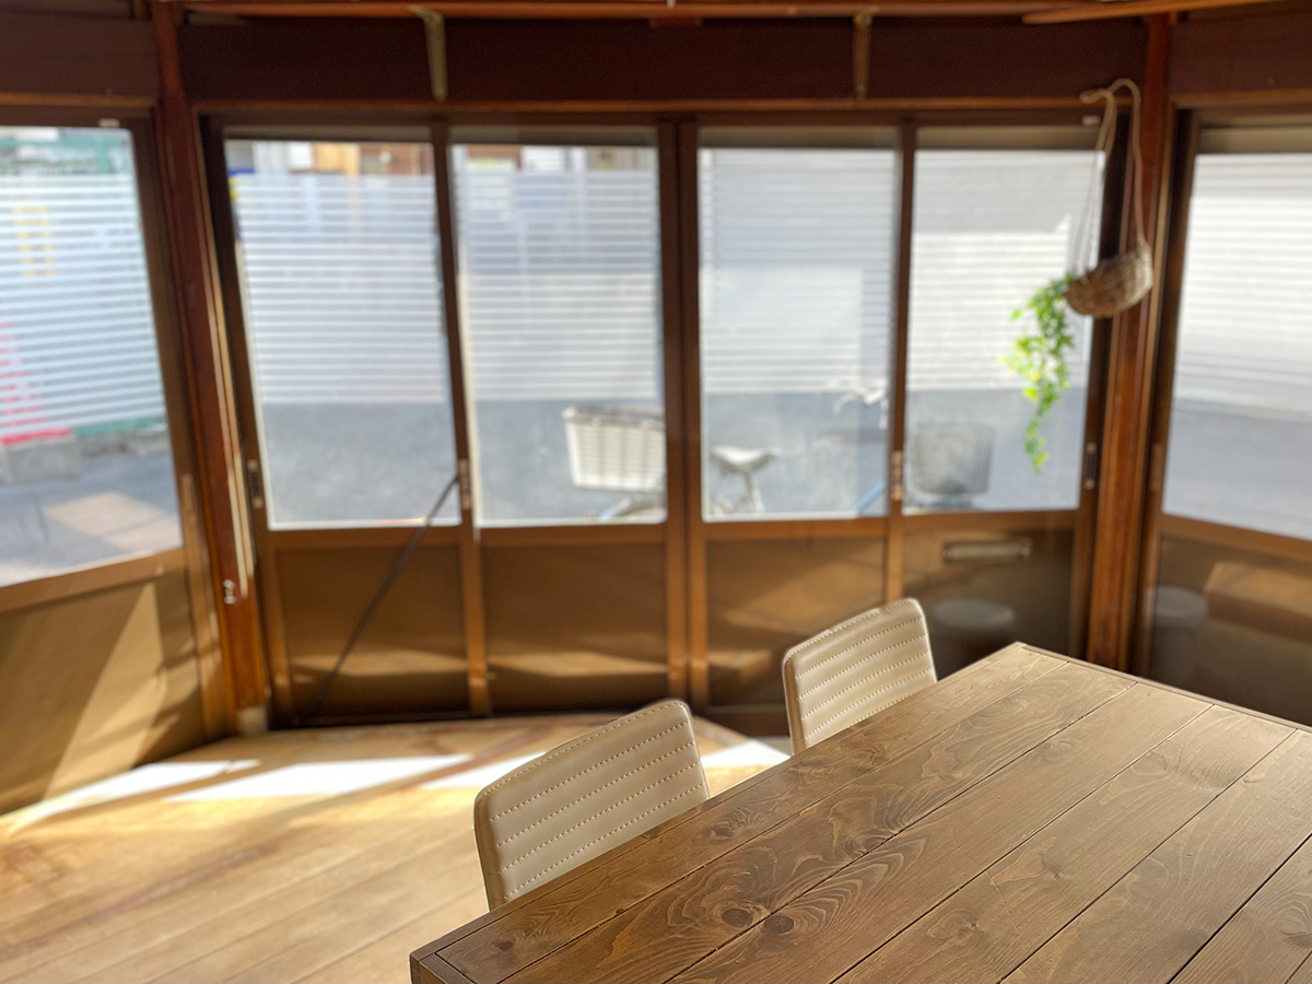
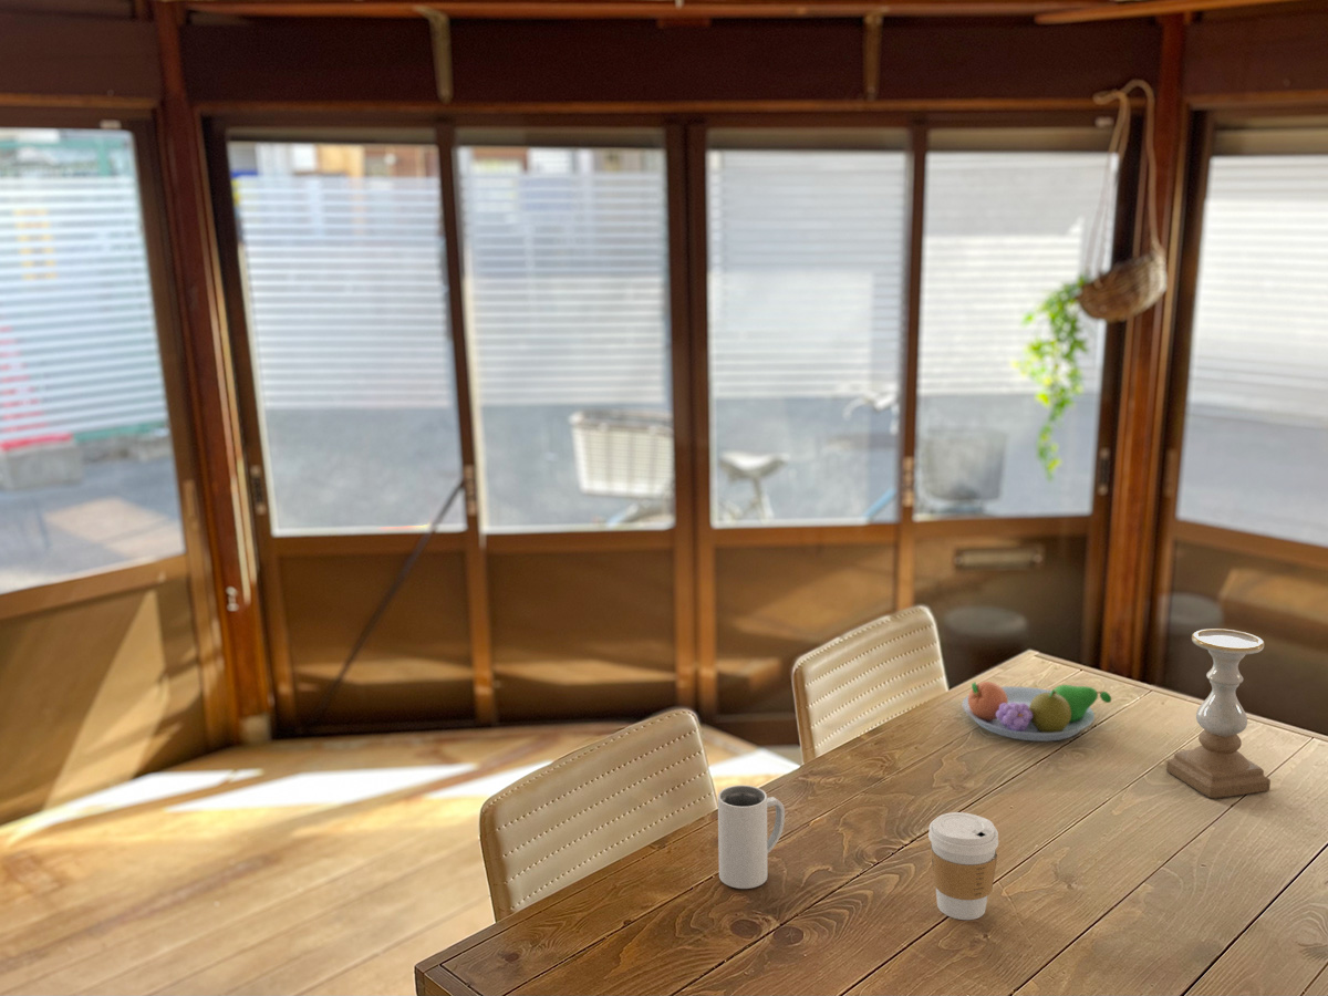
+ fruit bowl (1033, 698)
+ coffee cup (962, 864)
+ mug (753, 832)
+ candle holder (1222, 709)
